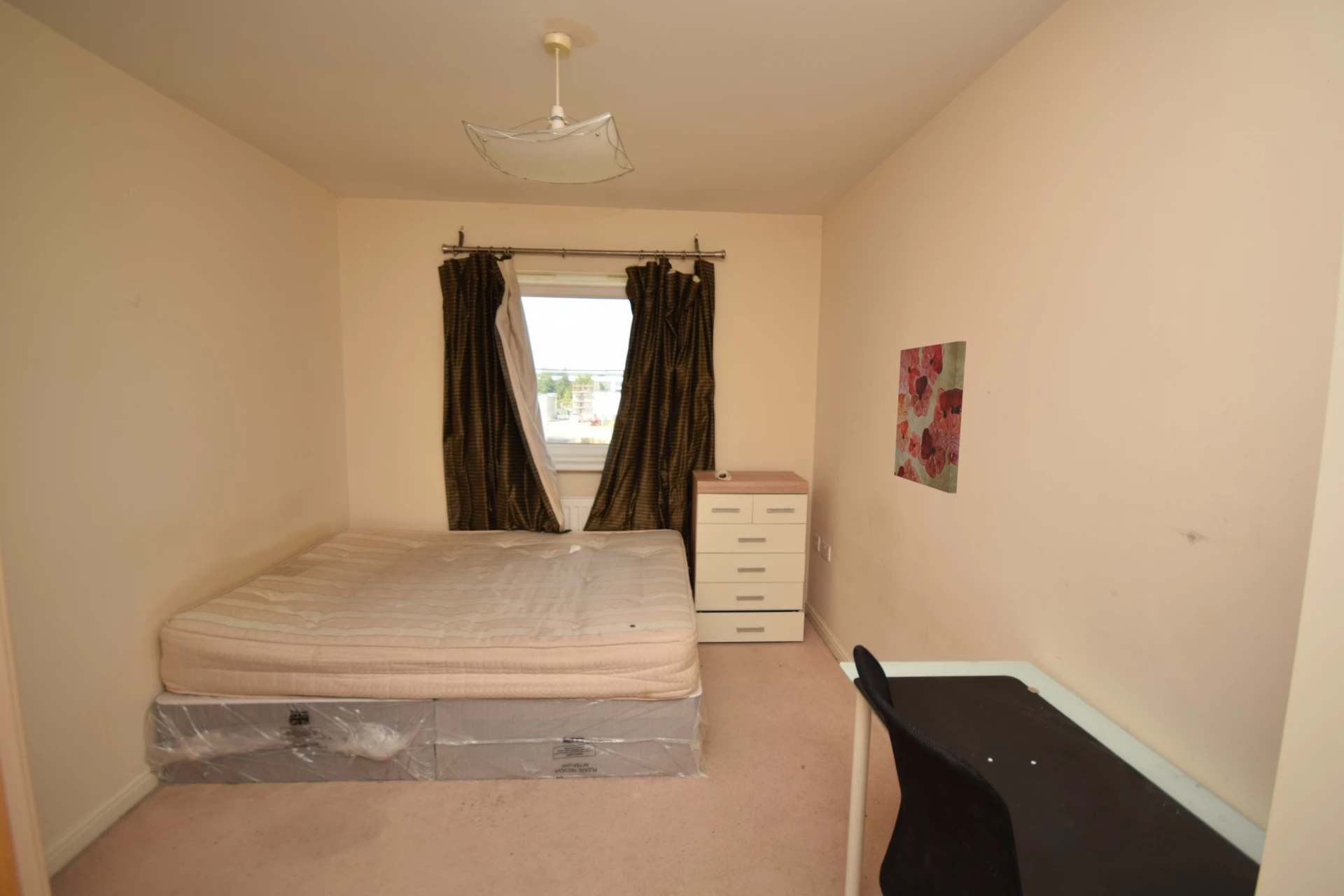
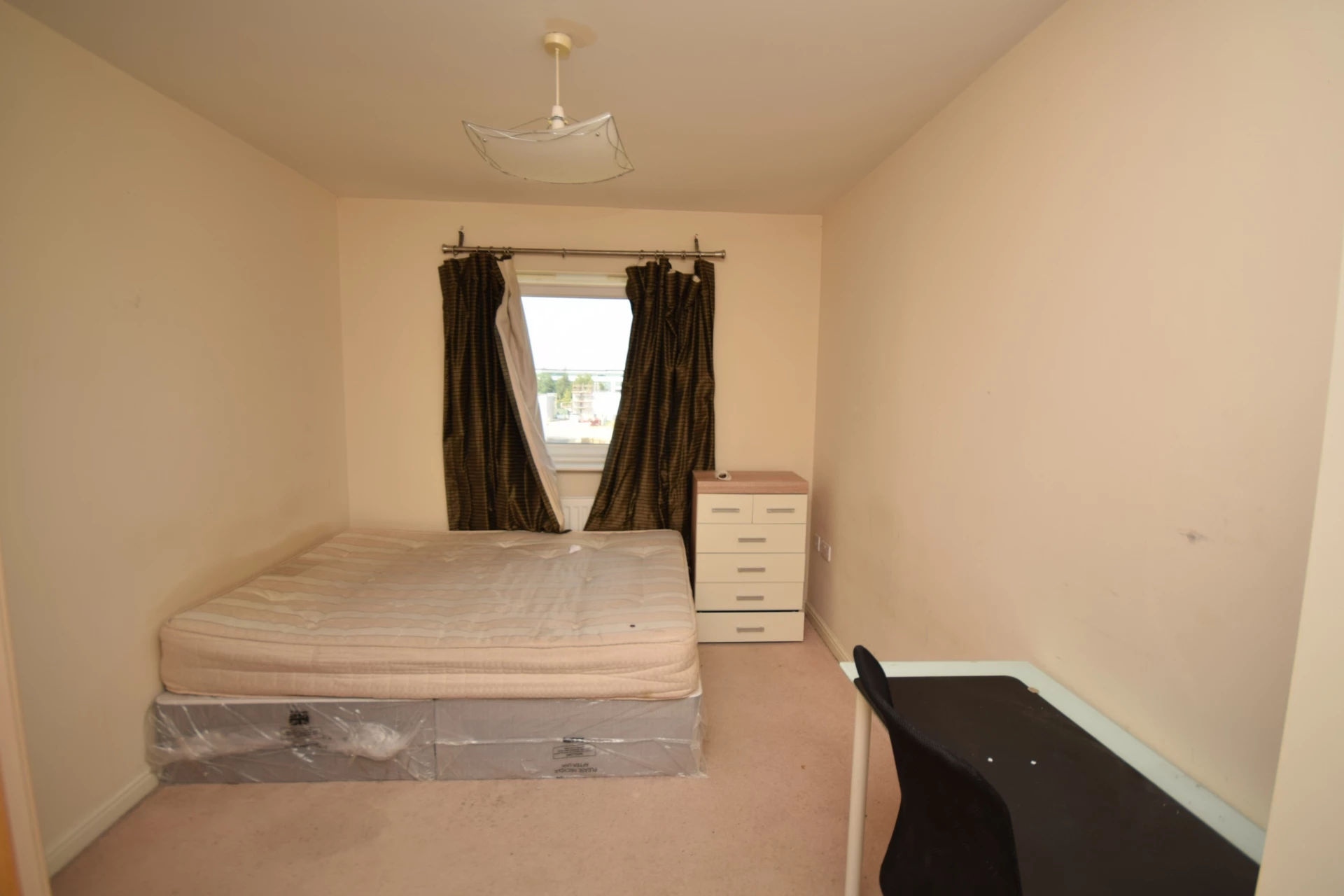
- wall art (926, 415)
